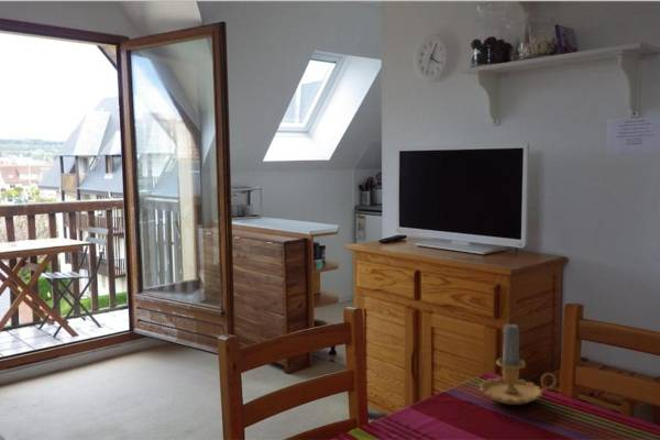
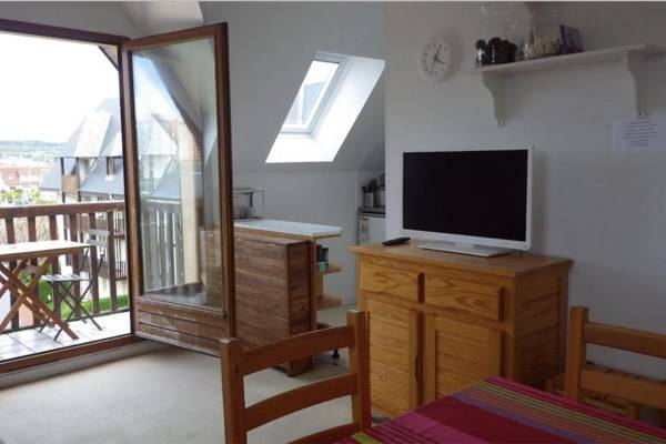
- candle (518, 360)
